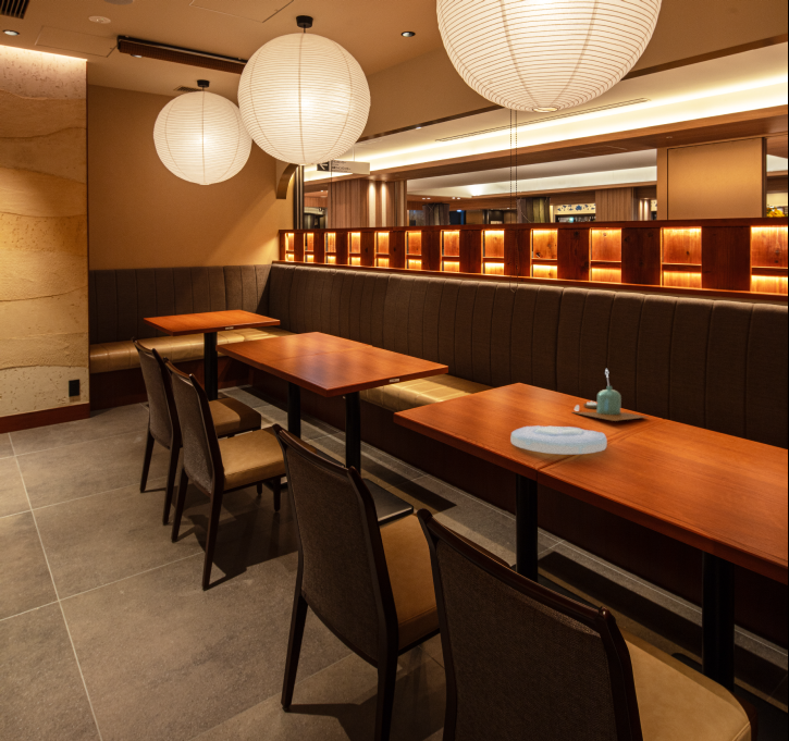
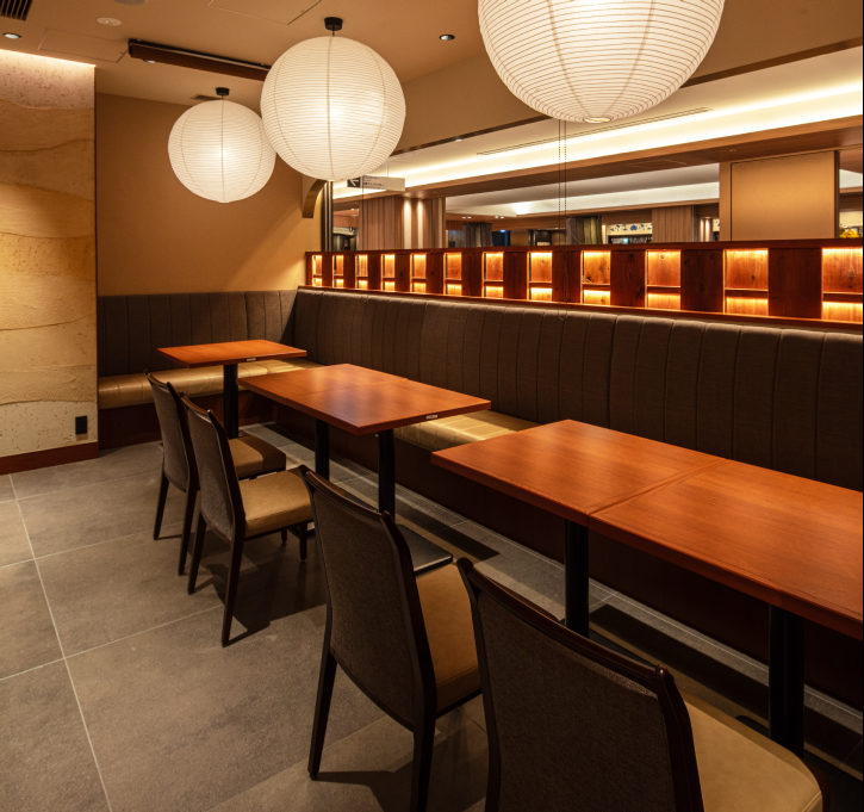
- candle (604, 391)
- plate (557, 435)
